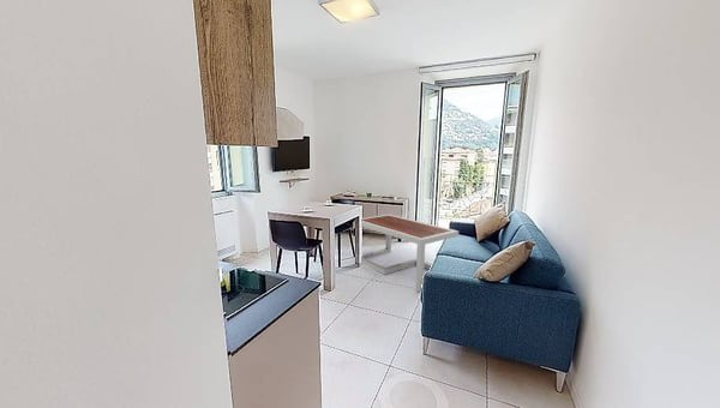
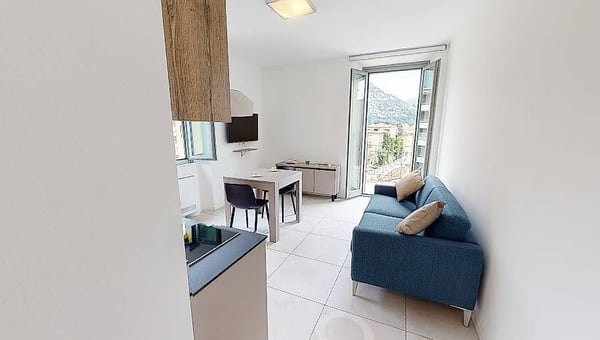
- coffee table (403, 239)
